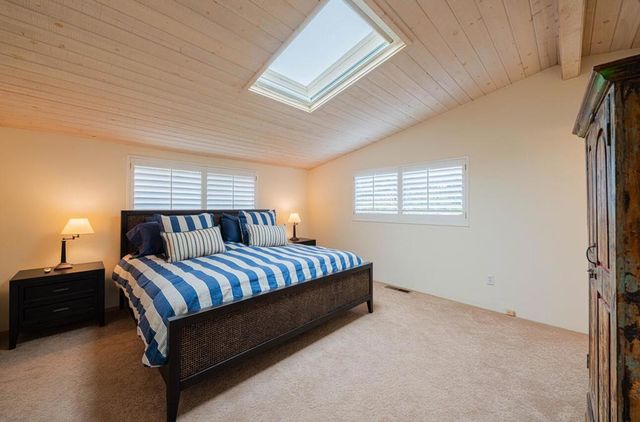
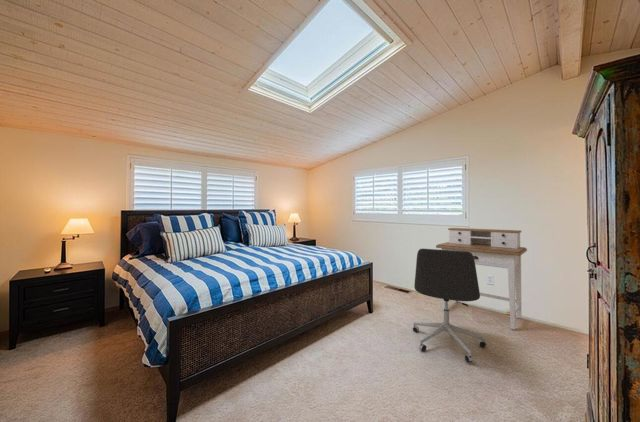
+ desk (479, 264)
+ office chair (446, 294)
